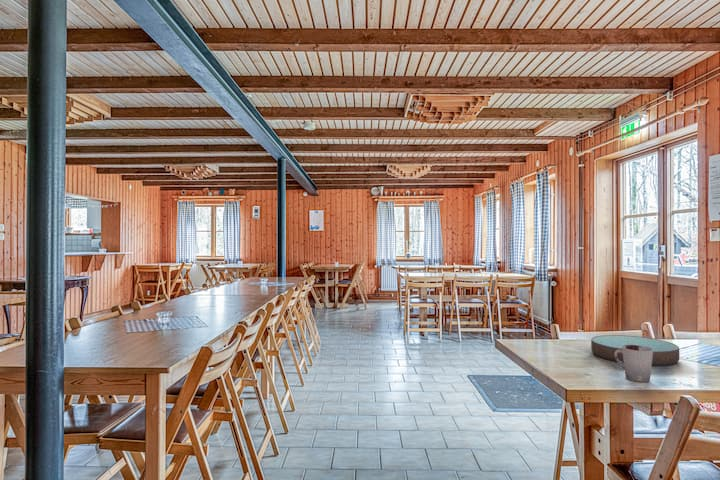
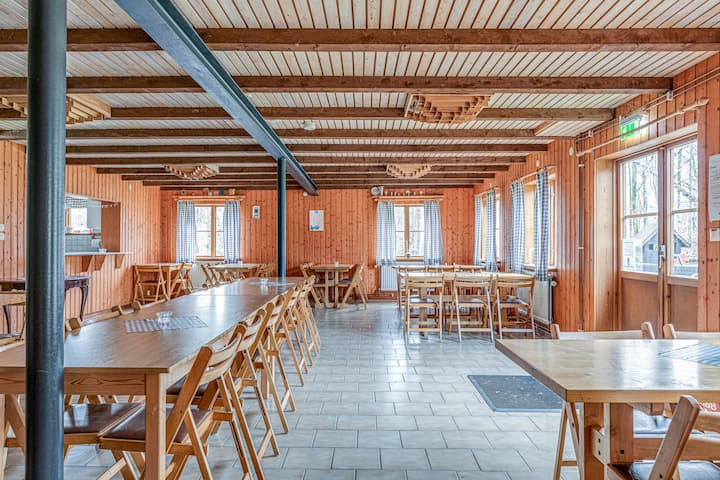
- cup (632, 362)
- bowl (633, 344)
